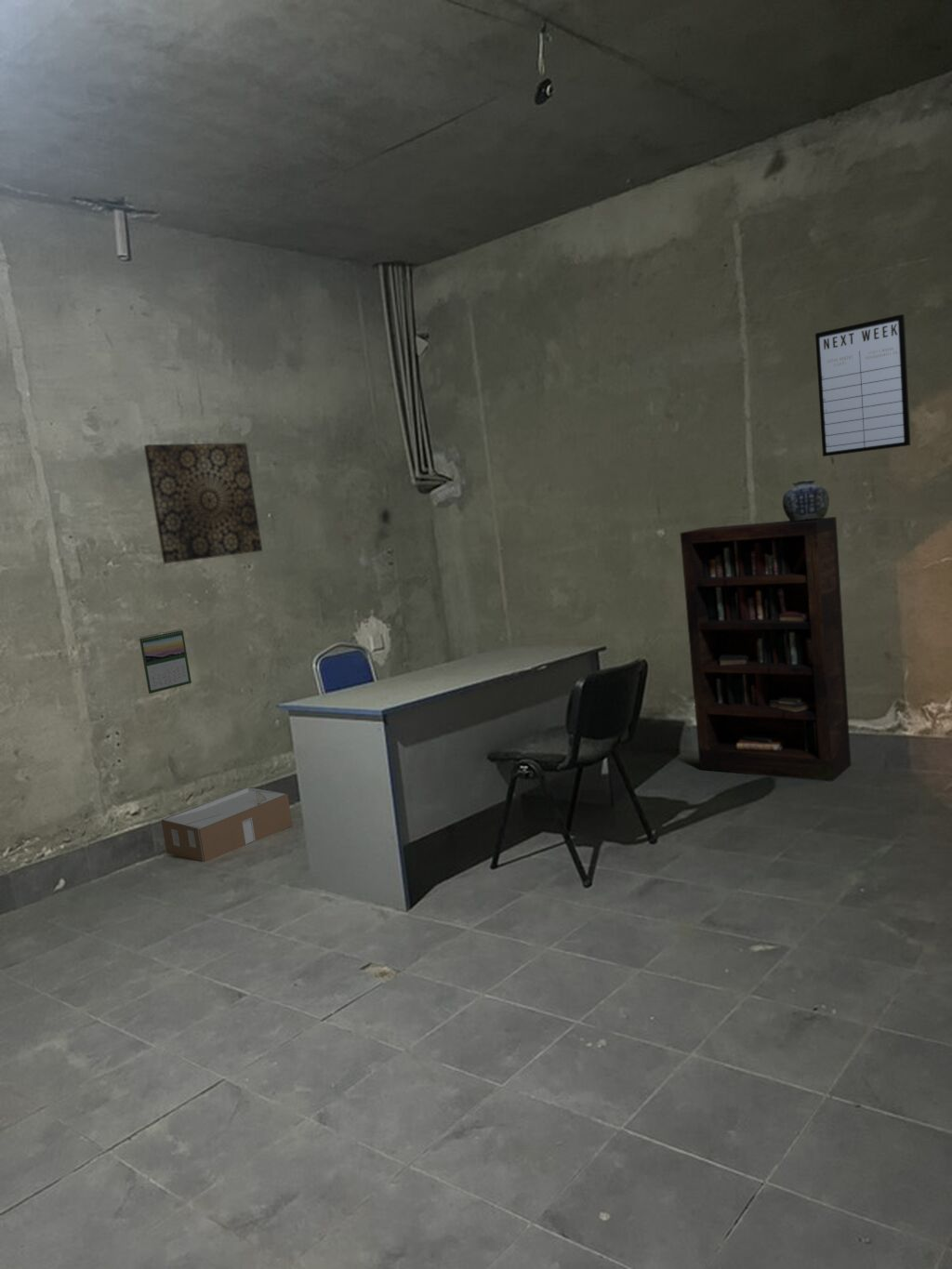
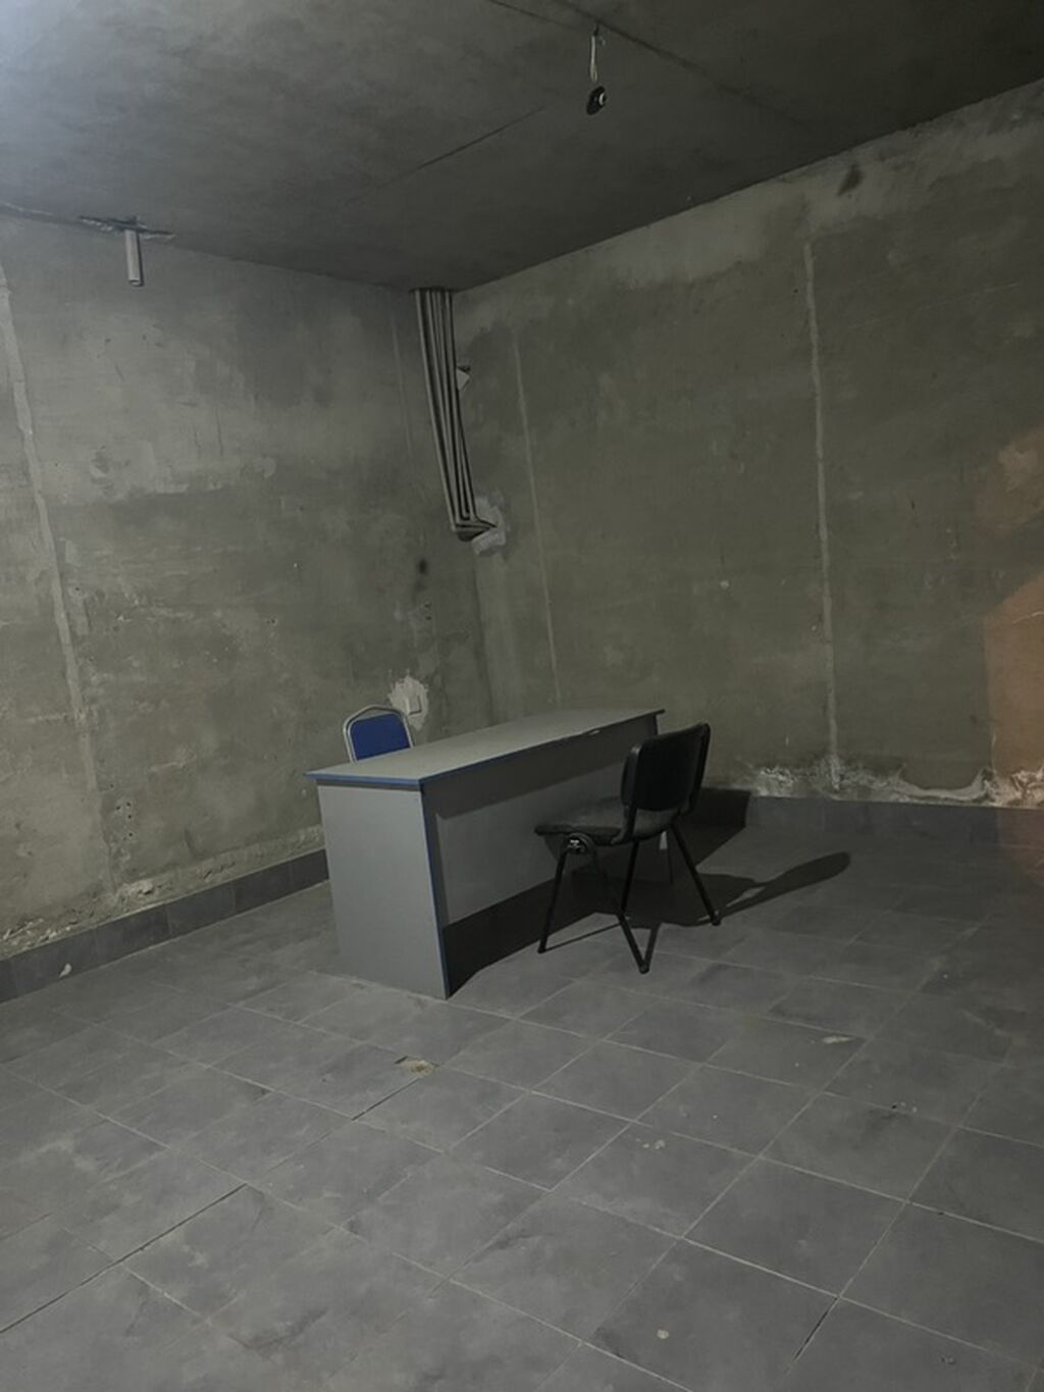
- wall art (206, 501)
- writing board (862, 388)
- calendar (165, 660)
- cardboard box (227, 818)
- bookcase (764, 648)
- vase (805, 499)
